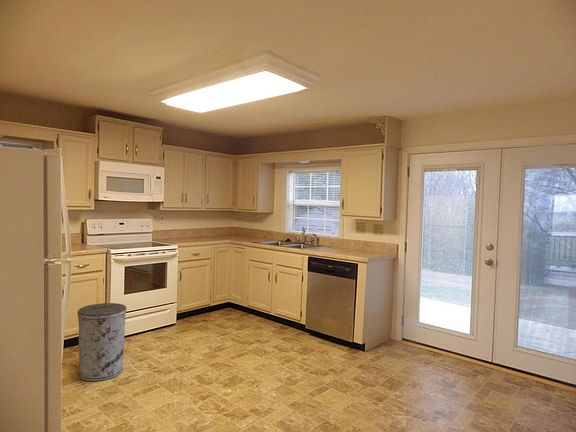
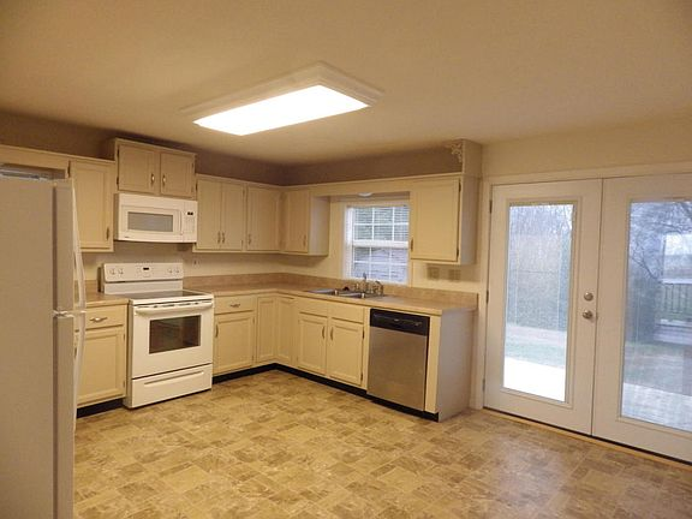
- trash can (102, 338)
